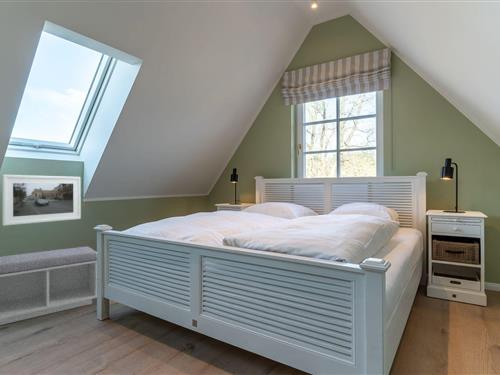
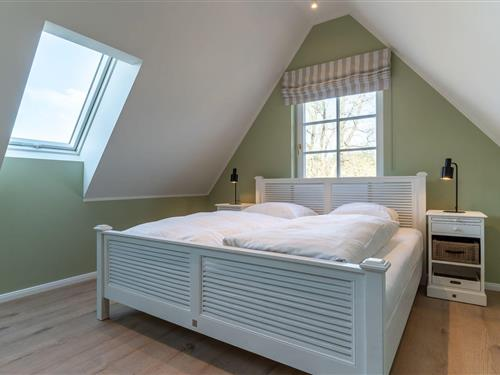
- bench (45, 280)
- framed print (45, 198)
